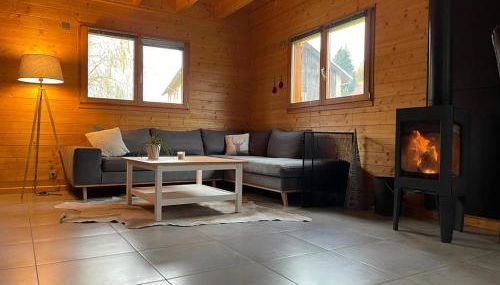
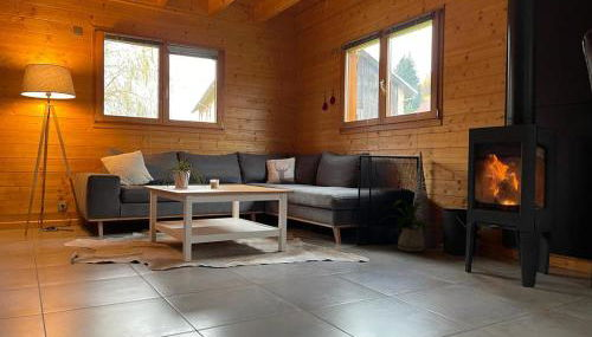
+ house plant (408, 220)
